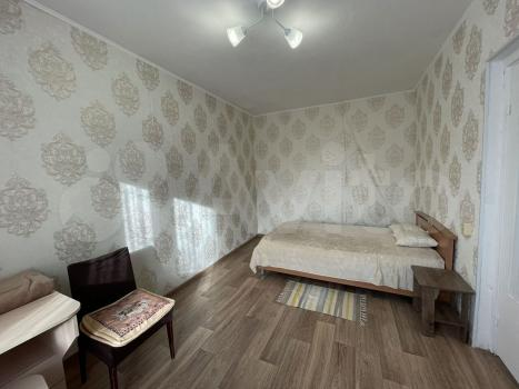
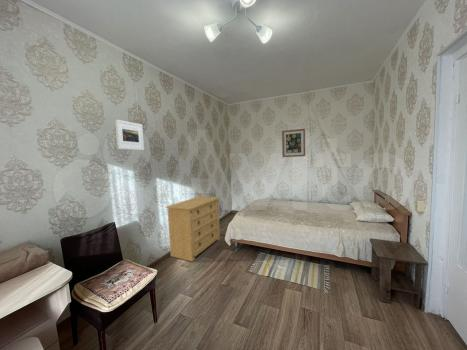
+ wall art (293, 143)
+ dresser (196, 224)
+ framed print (130, 136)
